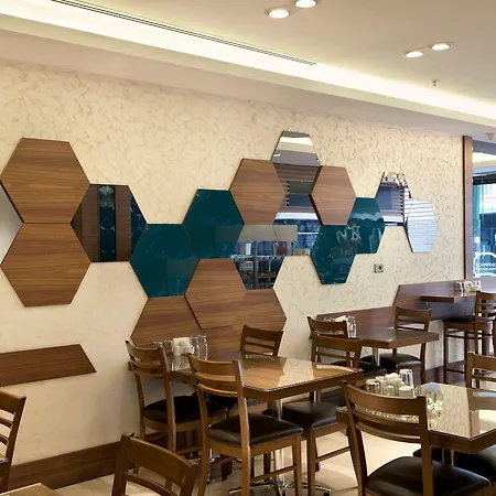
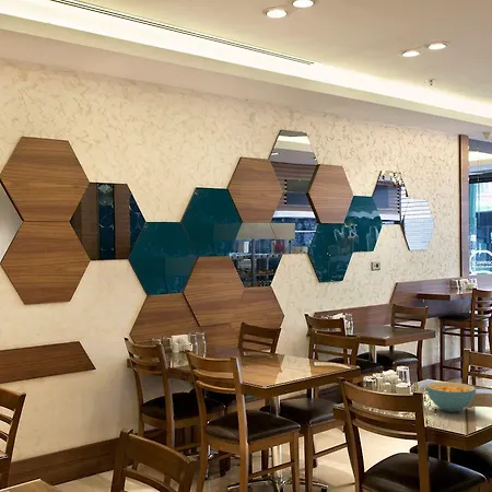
+ cereal bowl (450, 398)
